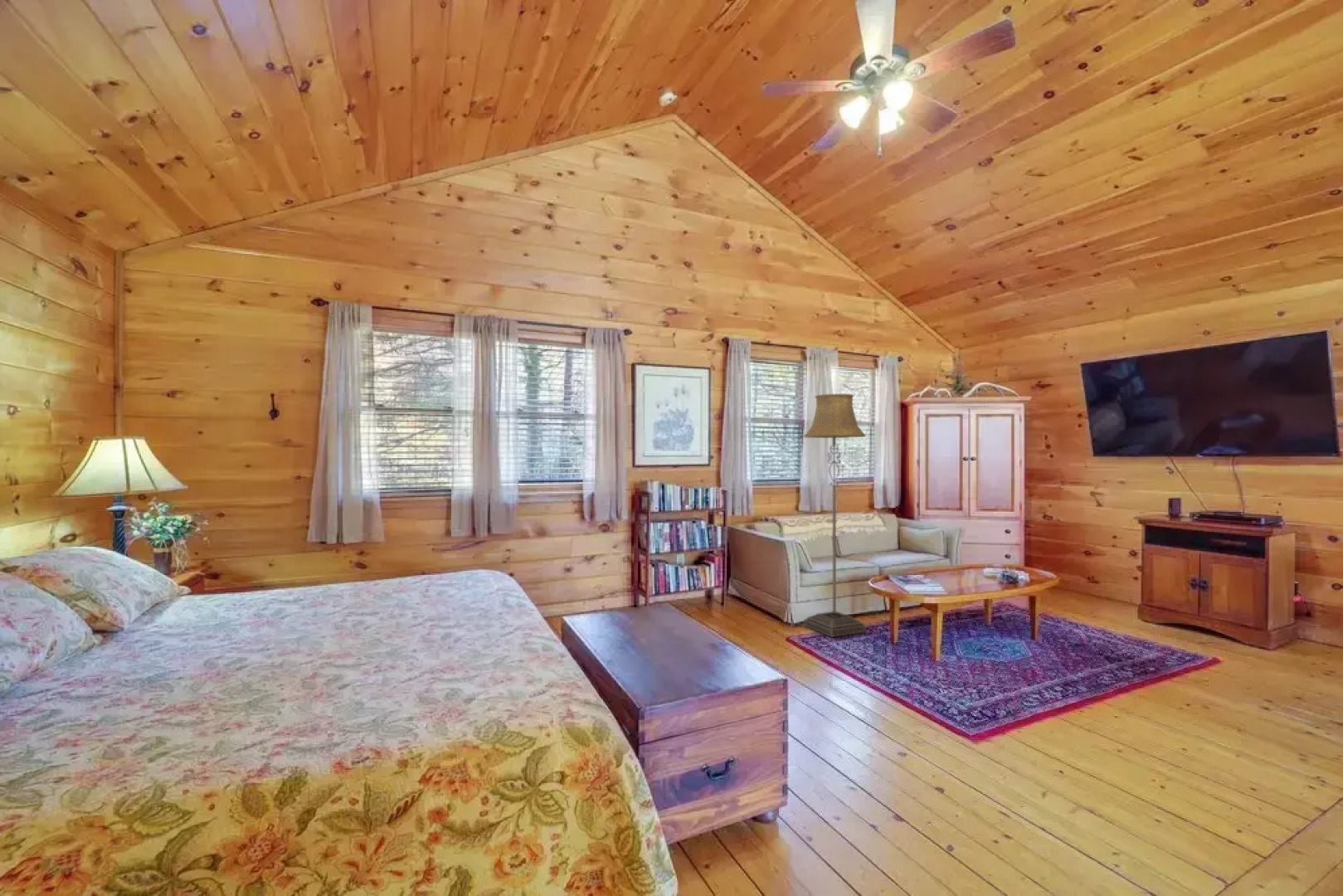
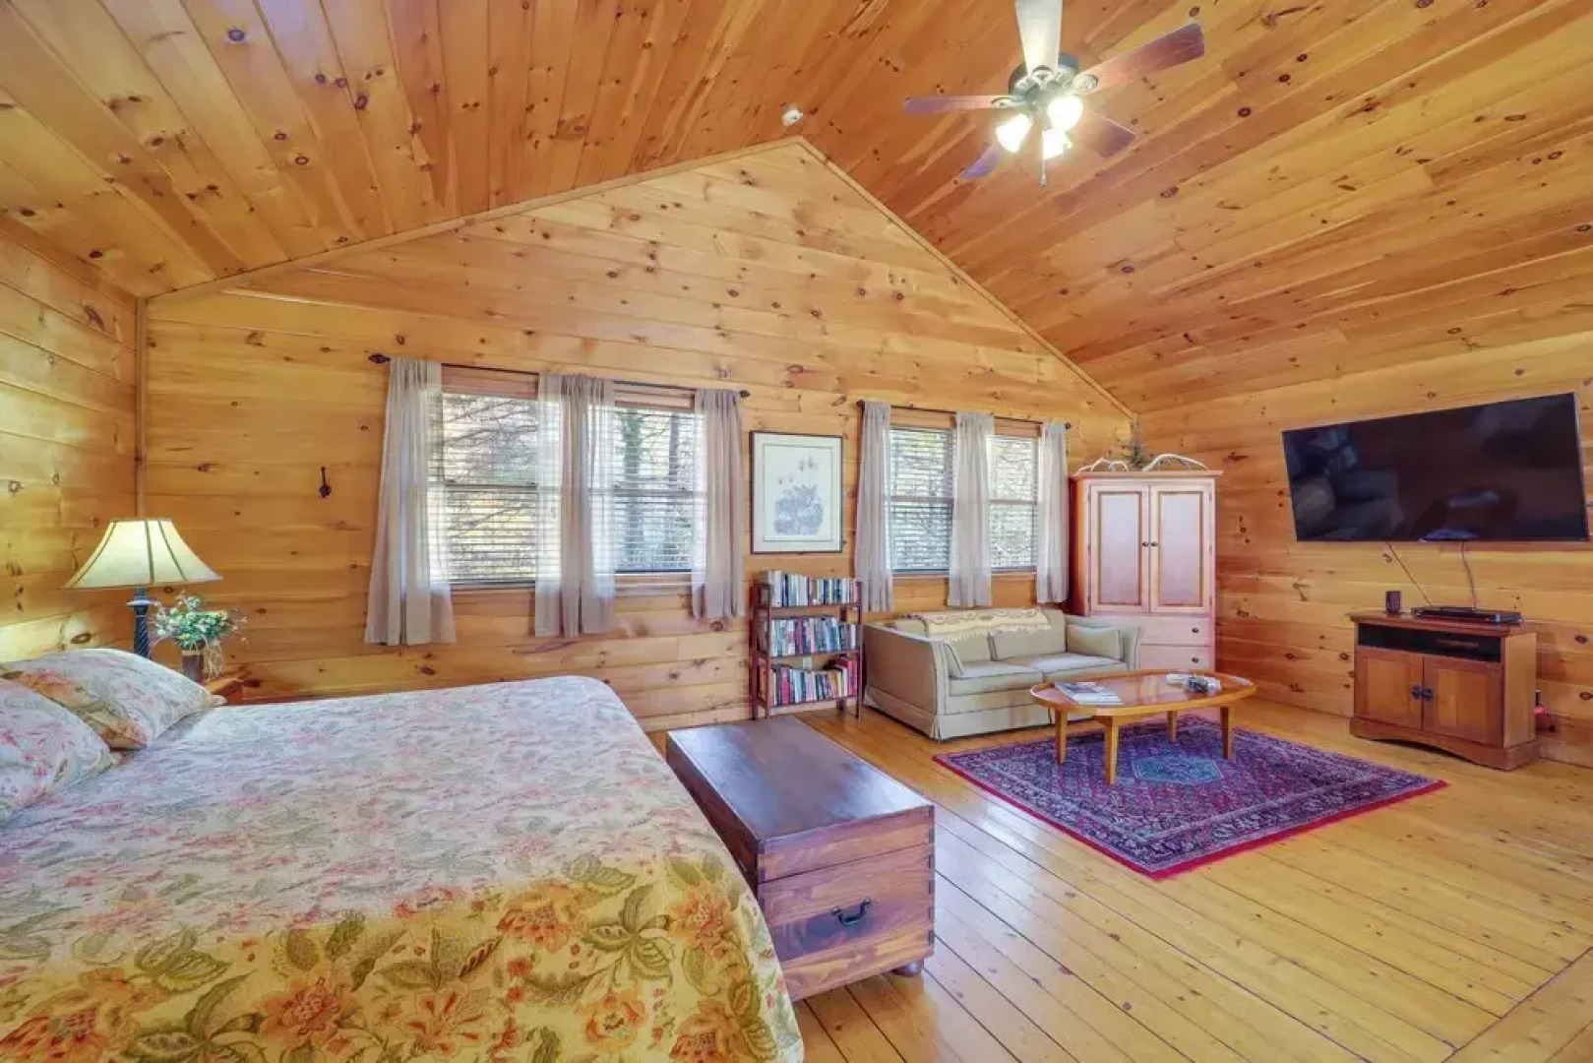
- floor lamp (834, 512)
